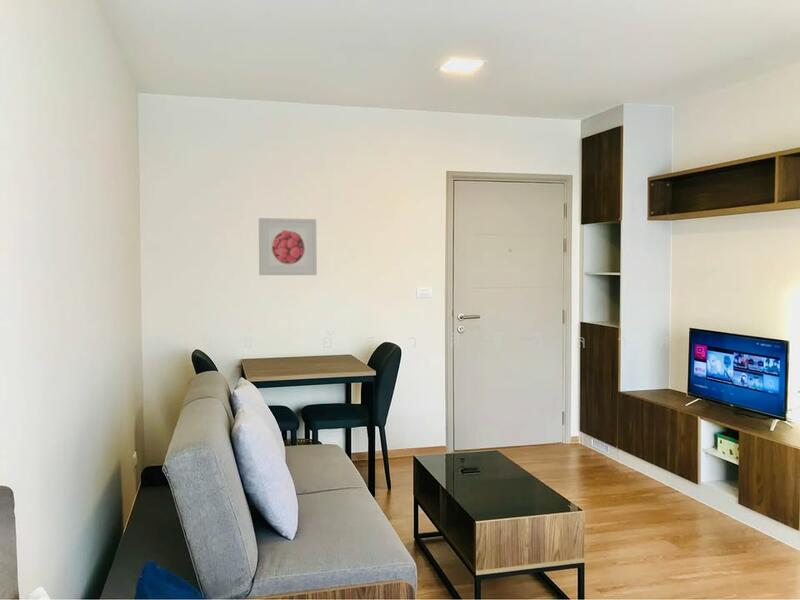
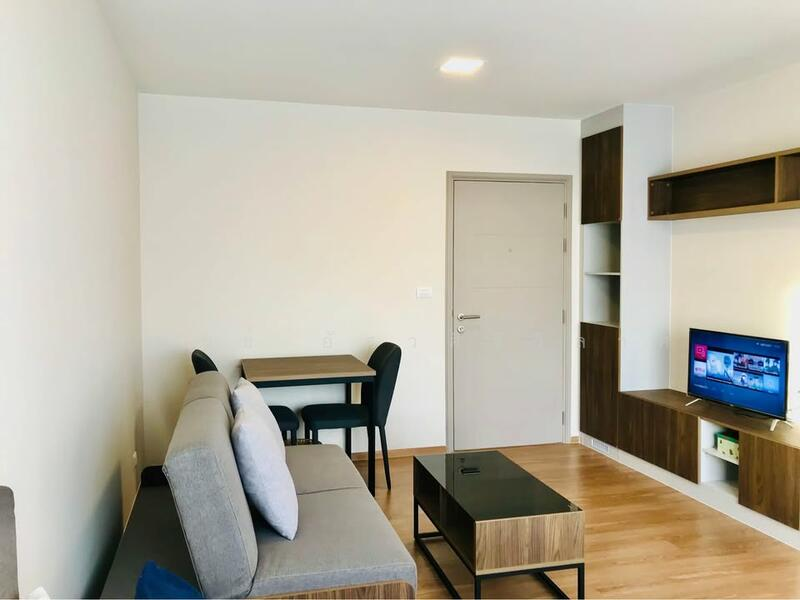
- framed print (288, 246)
